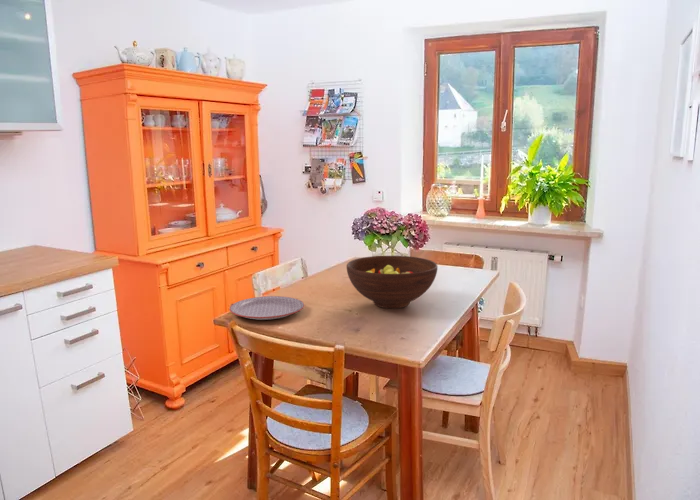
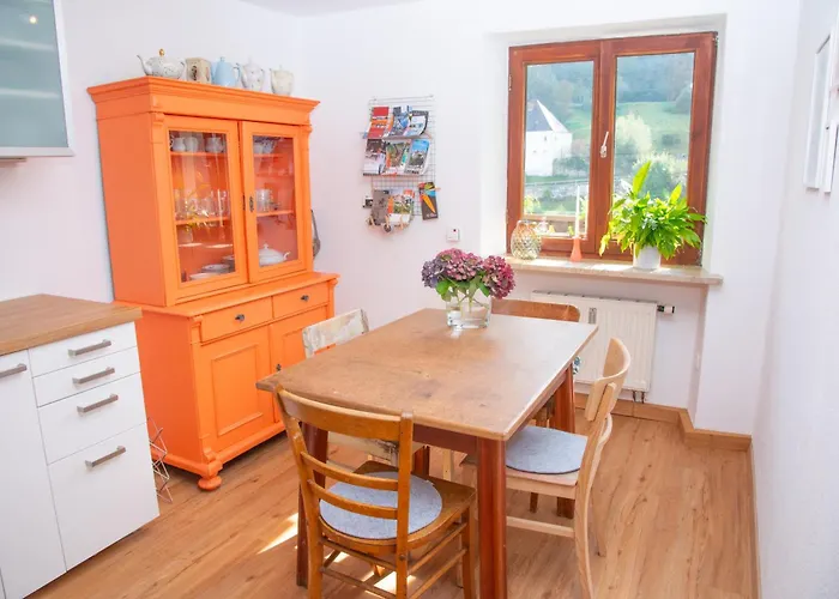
- plate (267, 308)
- fruit bowl (391, 284)
